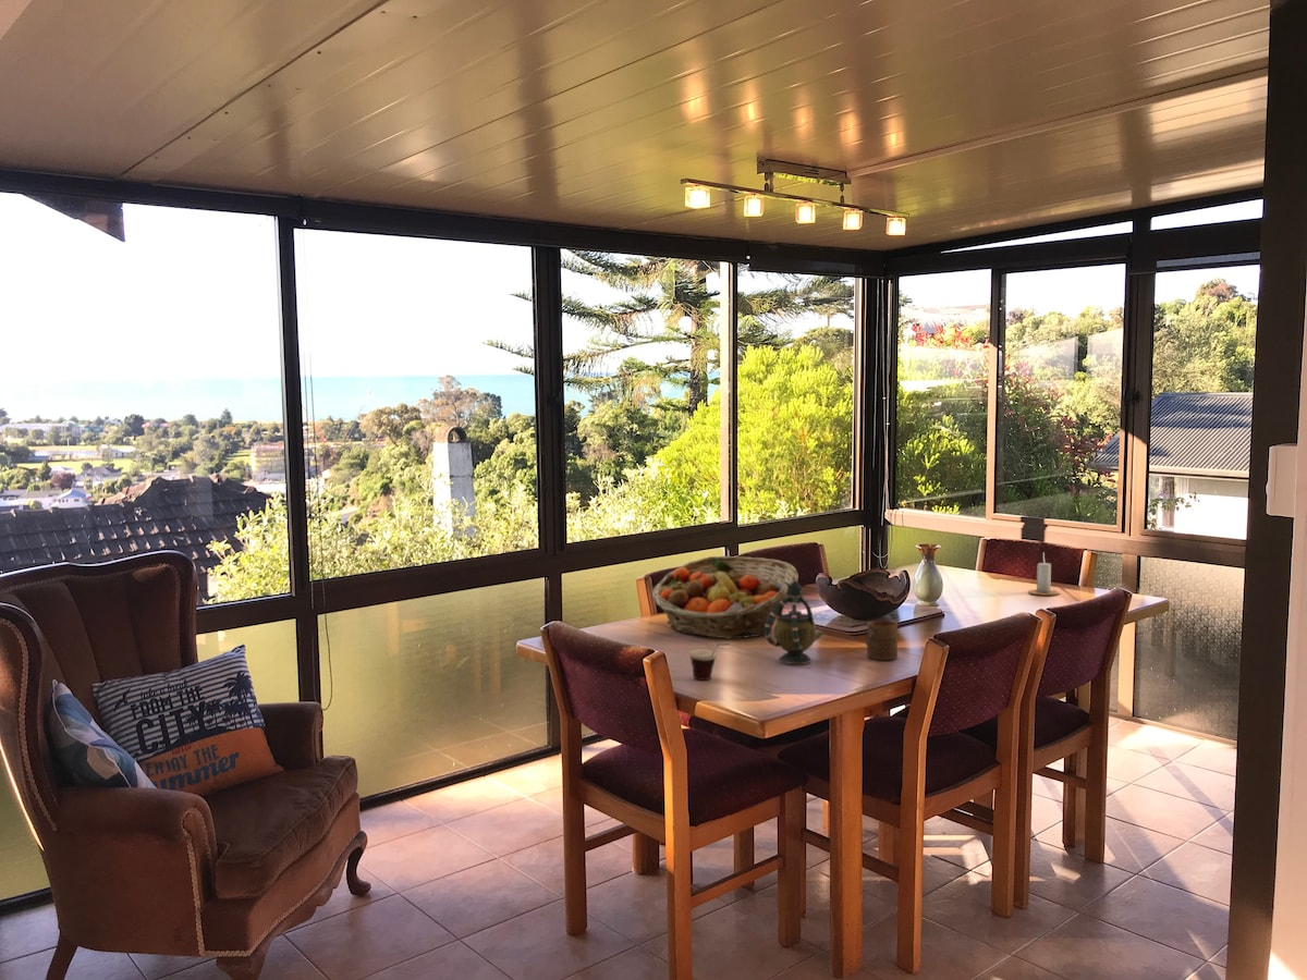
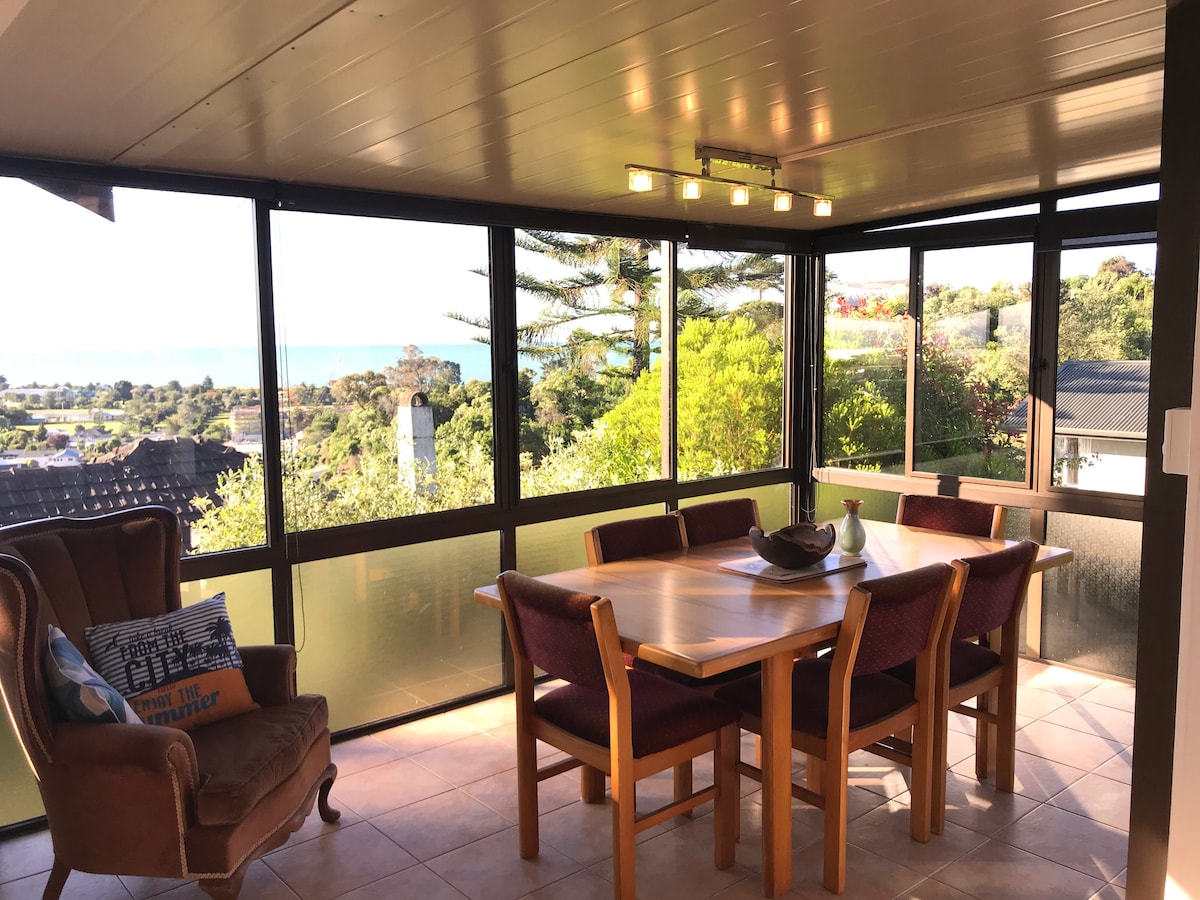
- teapot (801, 617)
- cup (711, 660)
- candle (1043, 572)
- cup (881, 639)
- fruit basket (724, 596)
